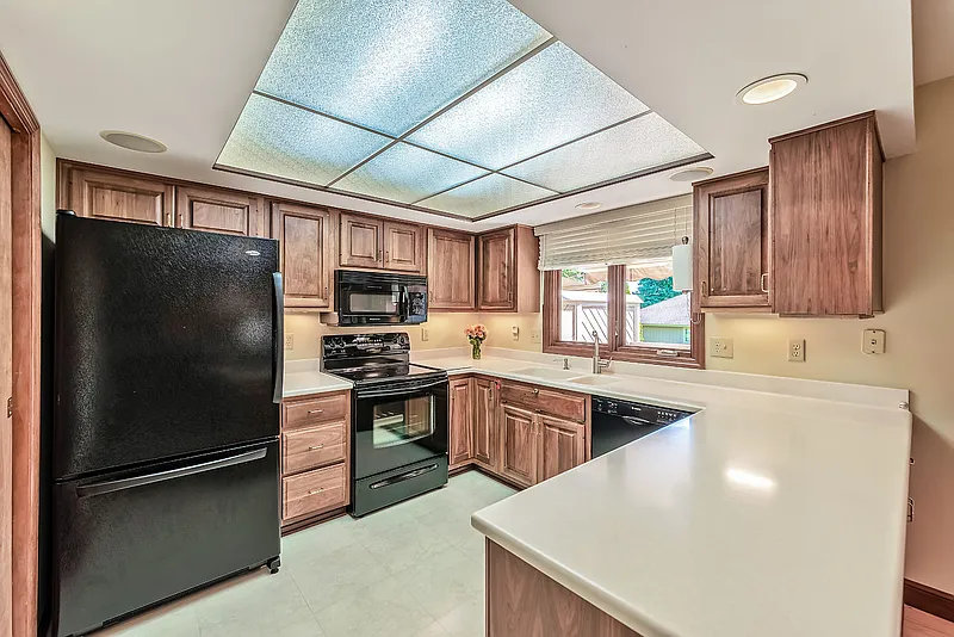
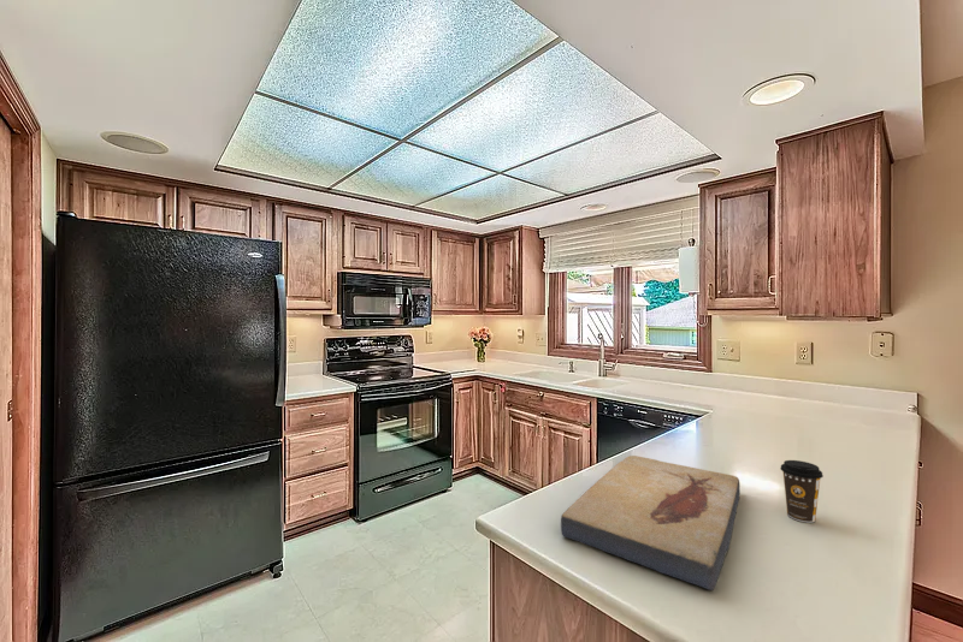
+ fish fossil (658, 503)
+ coffee cup (800, 491)
